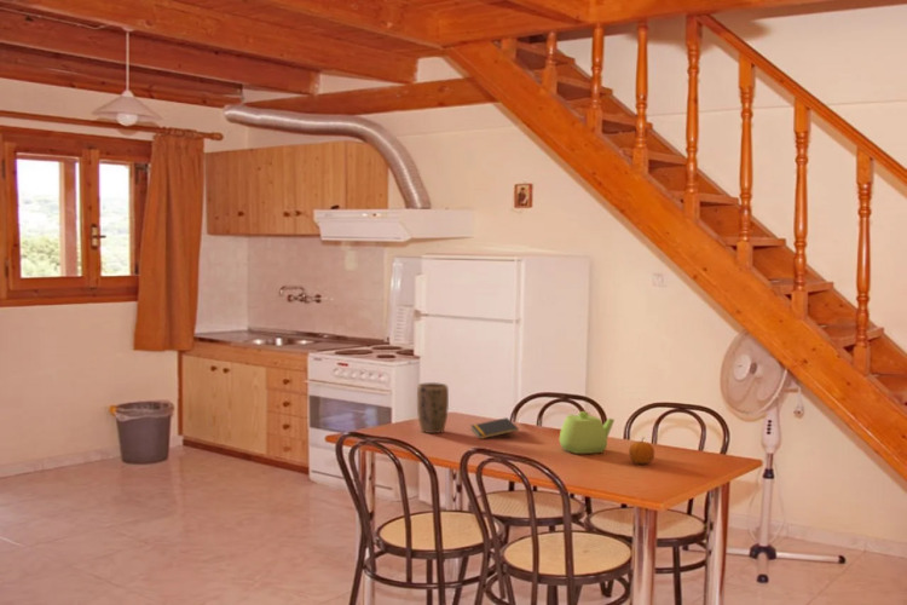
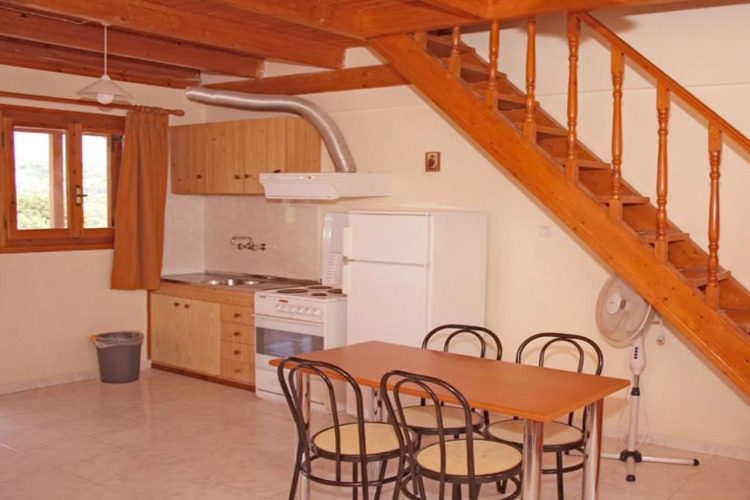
- plant pot (432, 408)
- fruit (641, 449)
- notepad (493, 427)
- teapot (585, 430)
